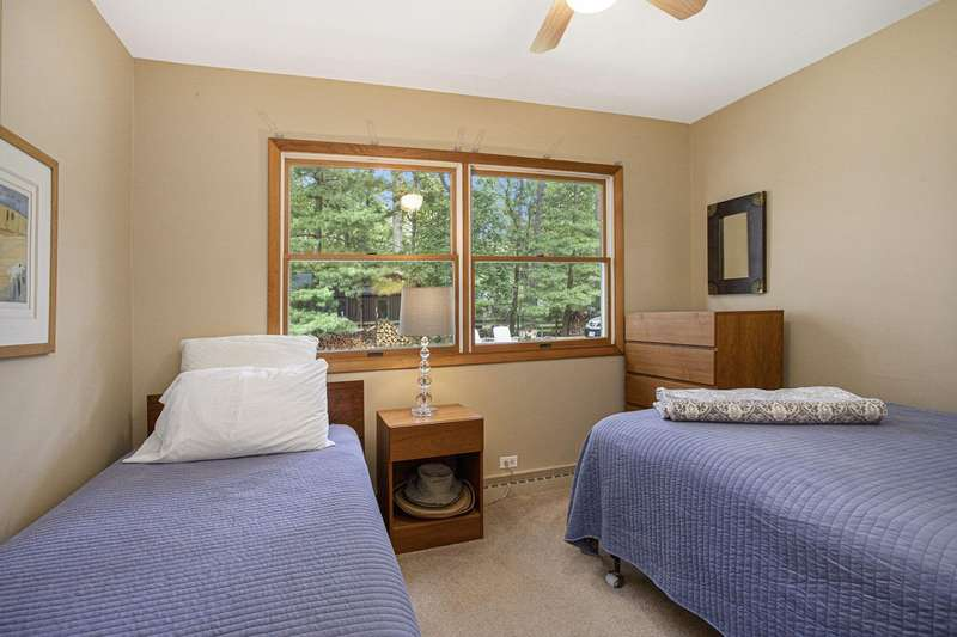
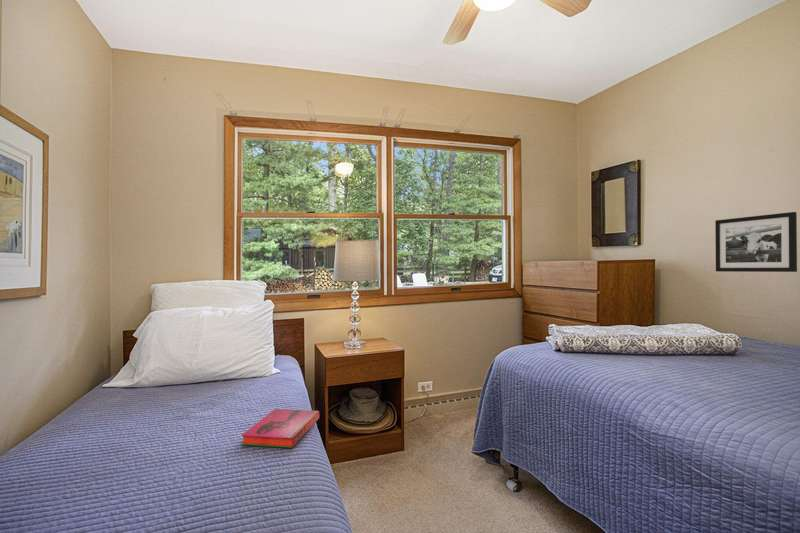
+ picture frame (753, 244)
+ hardback book (283, 426)
